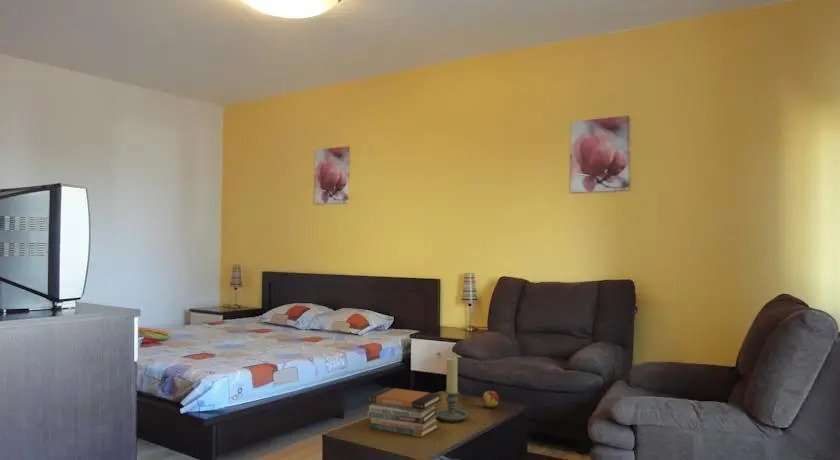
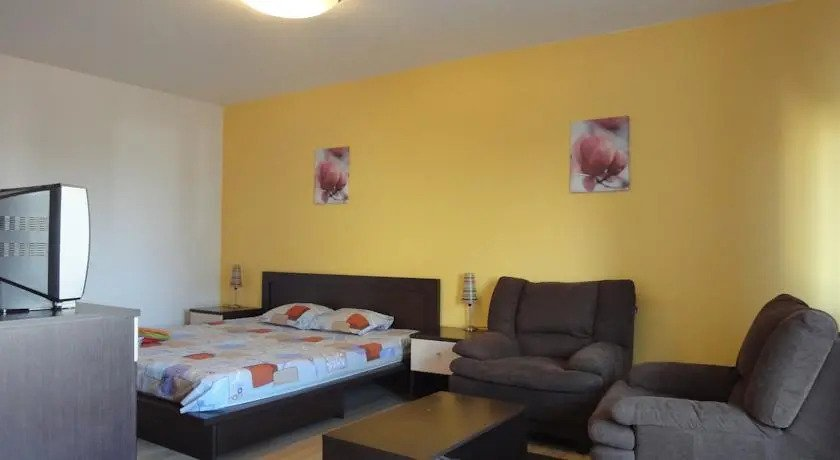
- apple (490, 399)
- candle holder (453, 387)
- book stack (403, 411)
